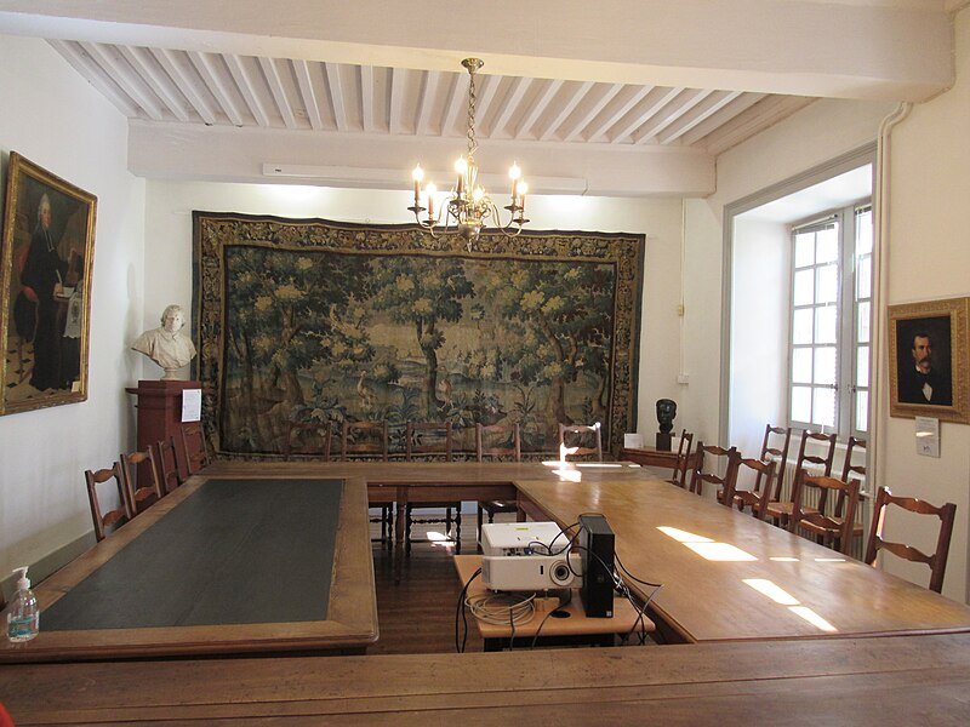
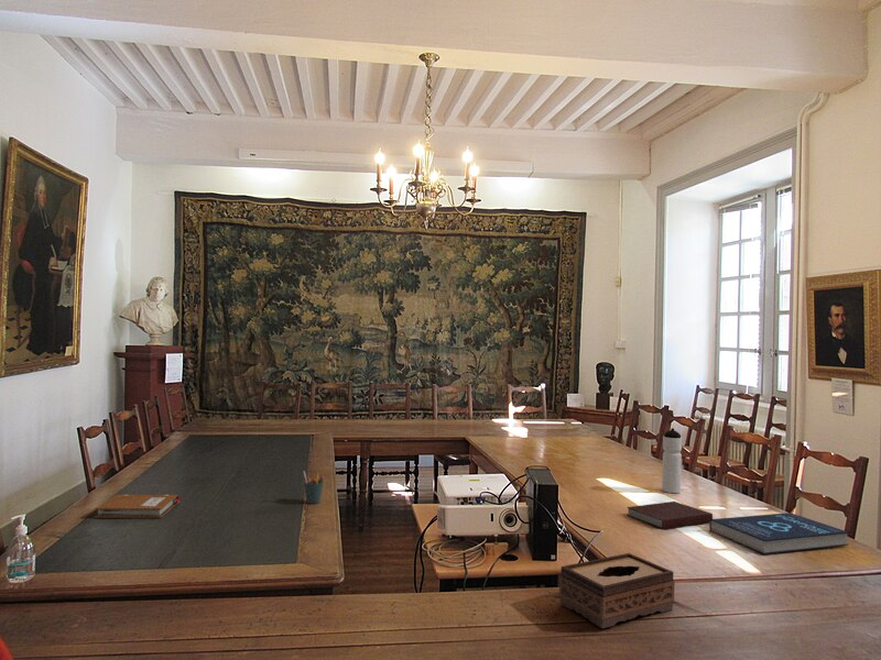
+ water bottle (672, 459)
+ book (776, 531)
+ tissue box (616, 587)
+ pen holder (313, 486)
+ notebook (140, 505)
+ notebook (668, 514)
